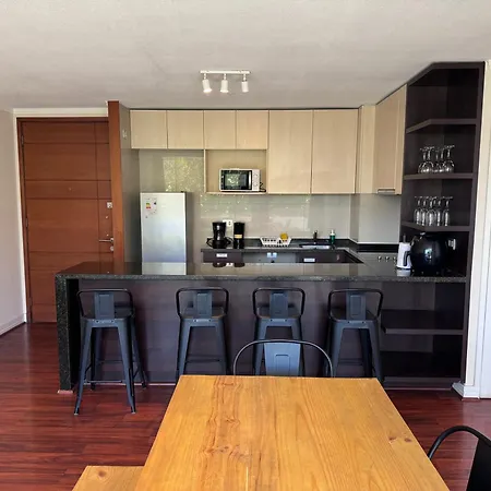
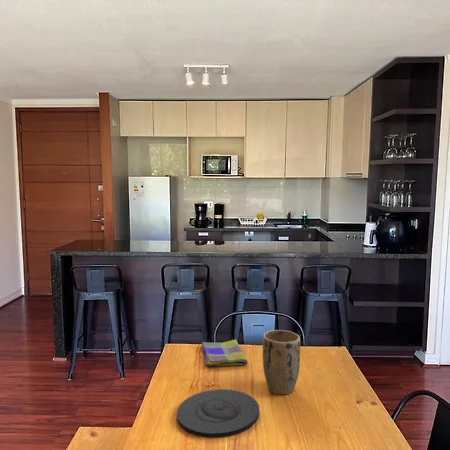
+ dish towel (223, 352)
+ plant pot (280, 362)
+ plate (218, 408)
